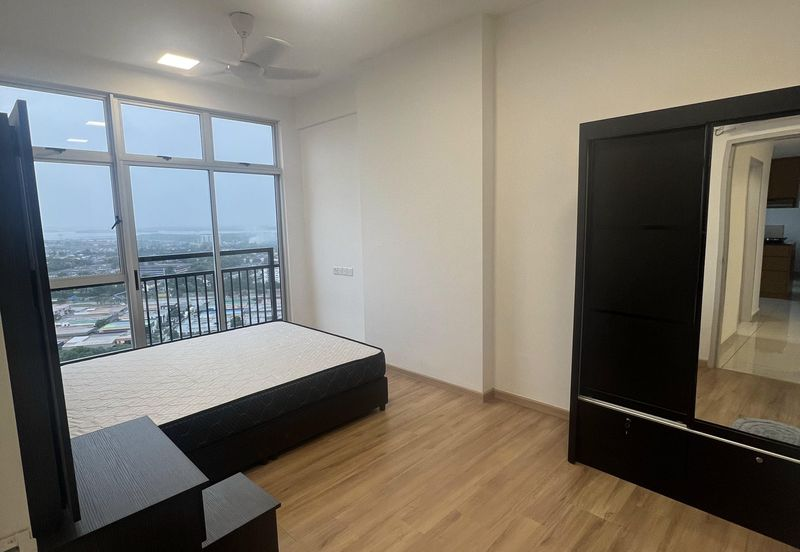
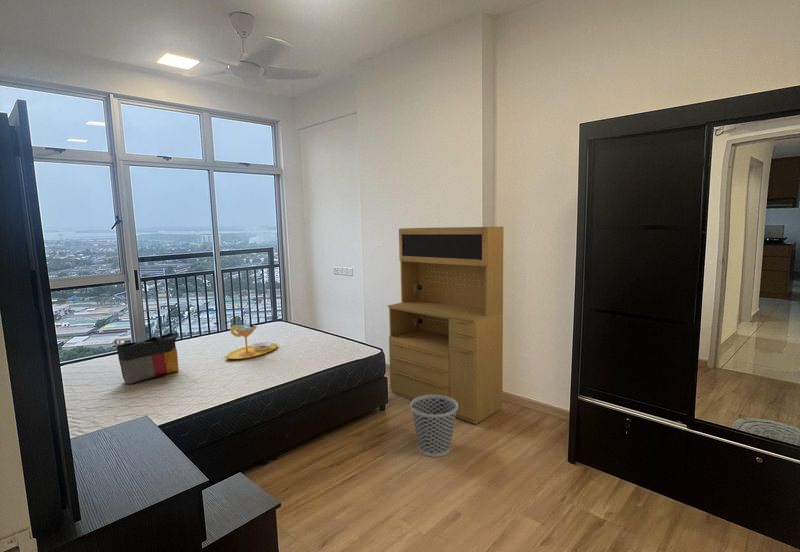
+ tote bag (149, 356)
+ wastebasket (434, 426)
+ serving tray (248, 335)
+ drawer (442, 316)
